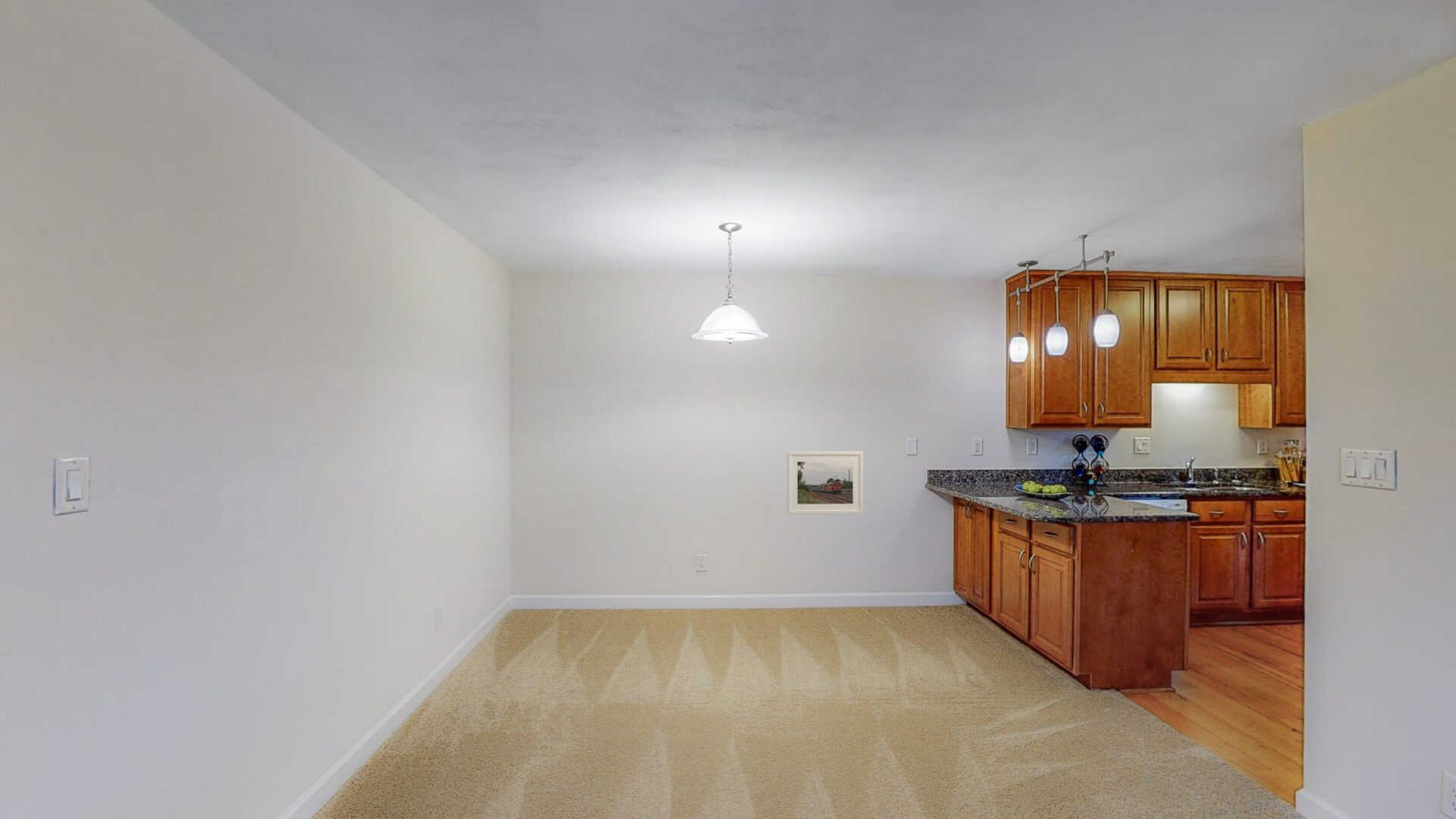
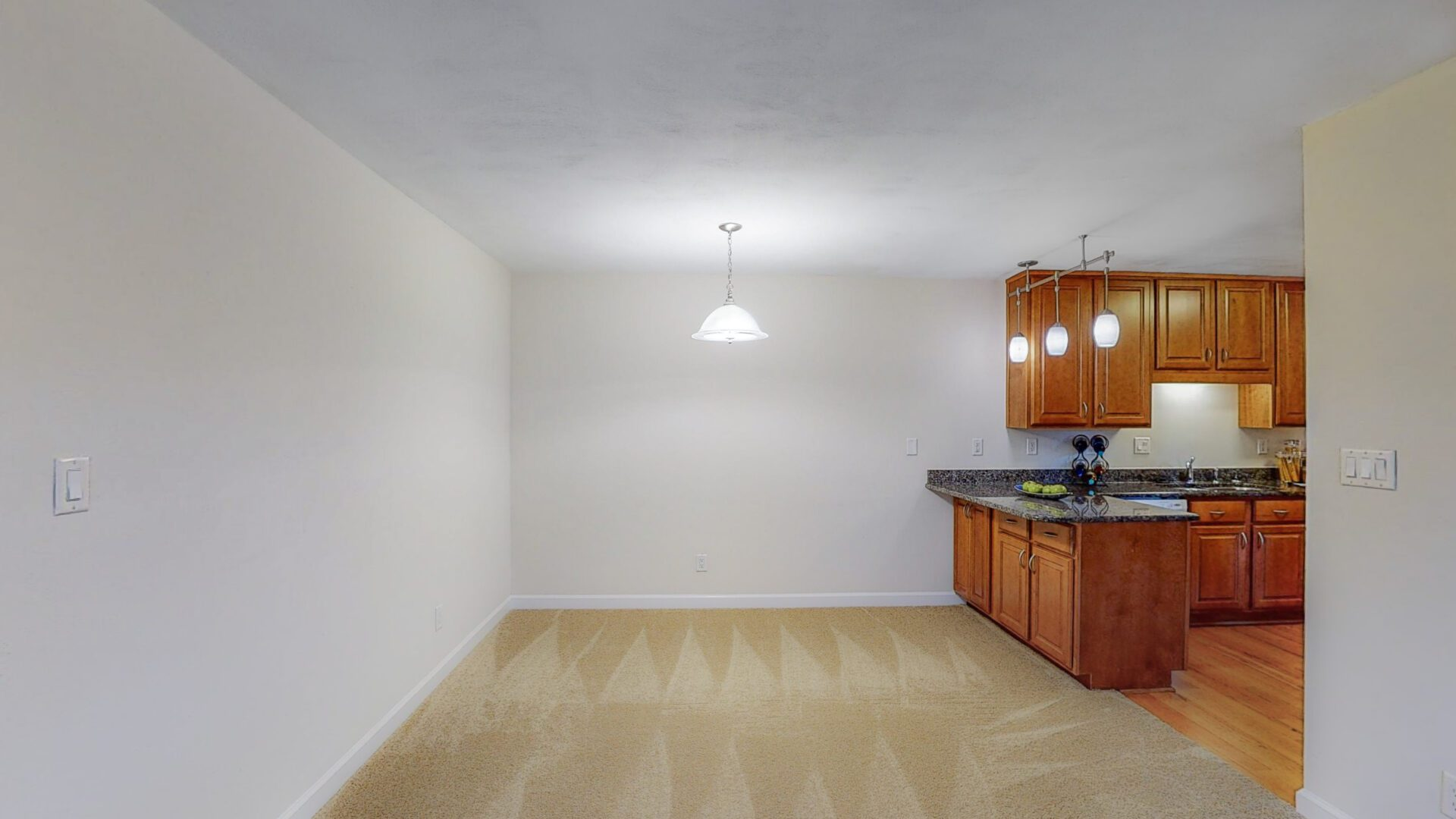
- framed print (825, 482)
